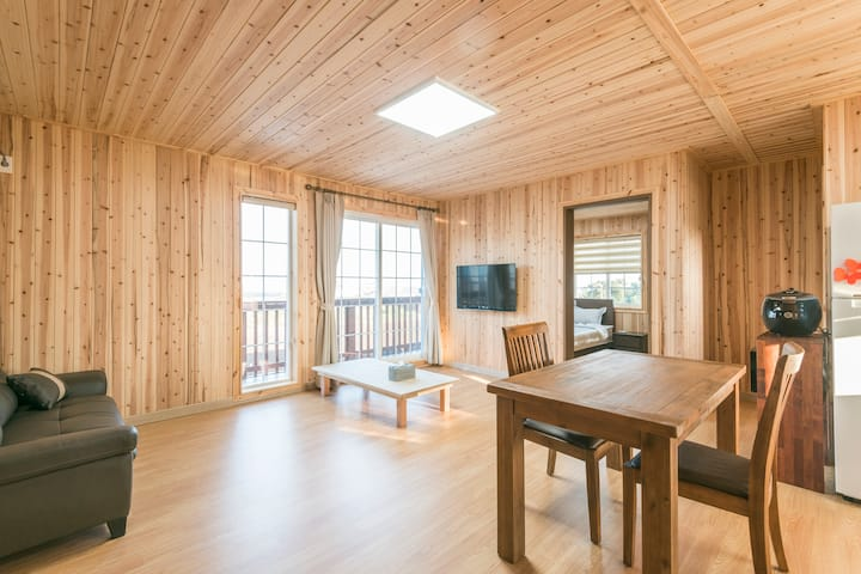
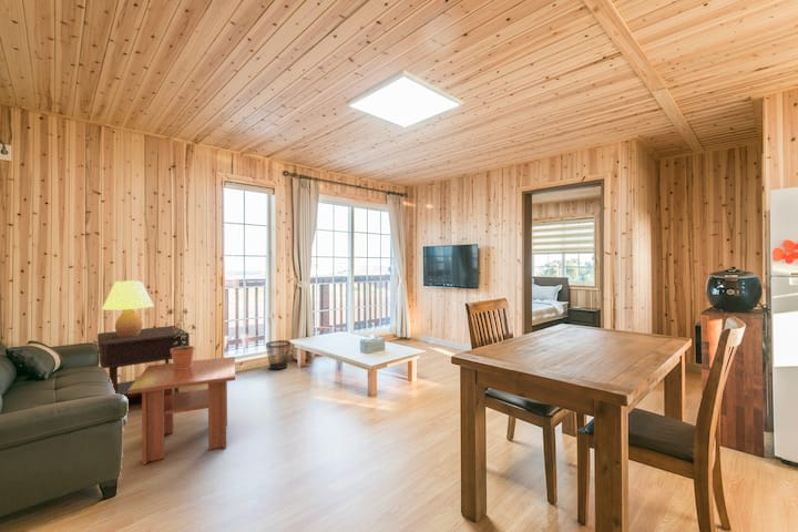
+ side table (143, 362)
+ potted plant (183, 337)
+ coffee table (190, 405)
+ wastebasket (278, 355)
+ table lamp (129, 308)
